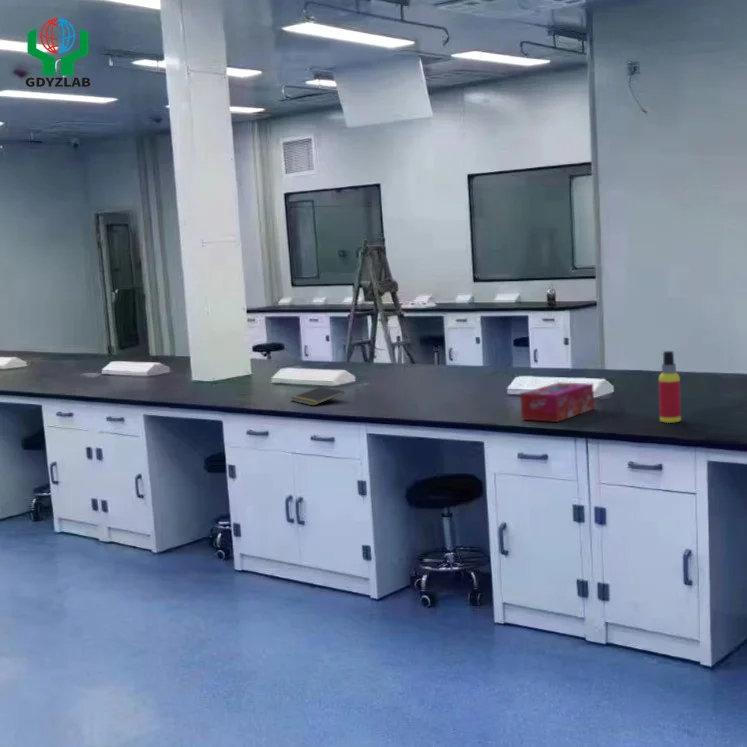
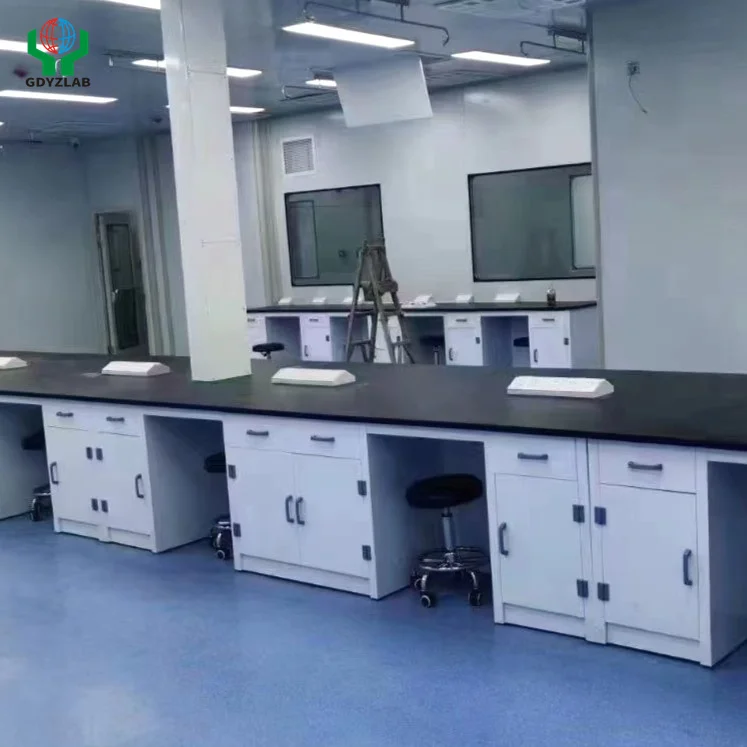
- spray bottle (669, 386)
- notepad (317, 395)
- tissue box (557, 401)
